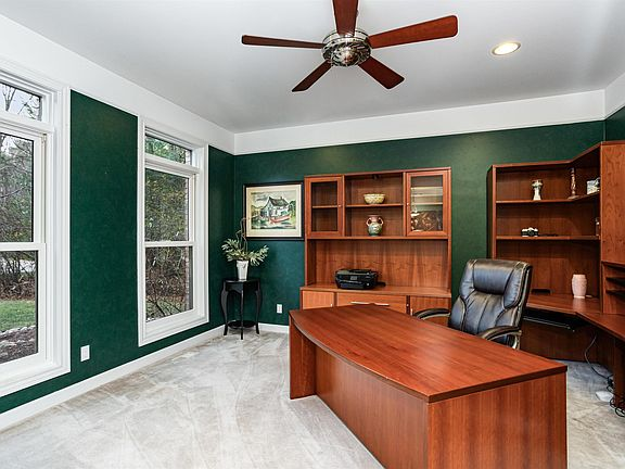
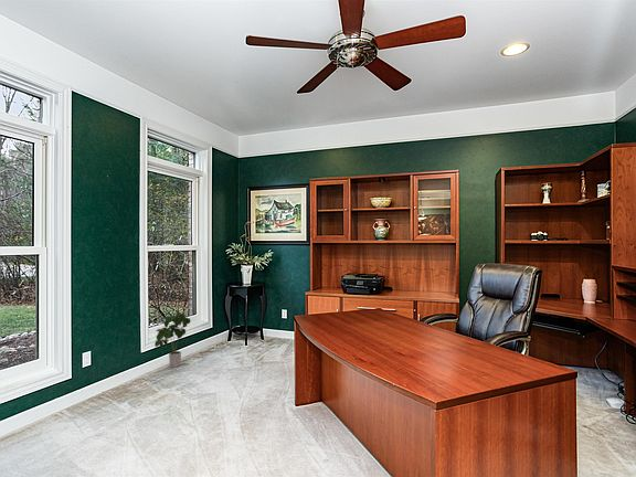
+ potted plant (173, 339)
